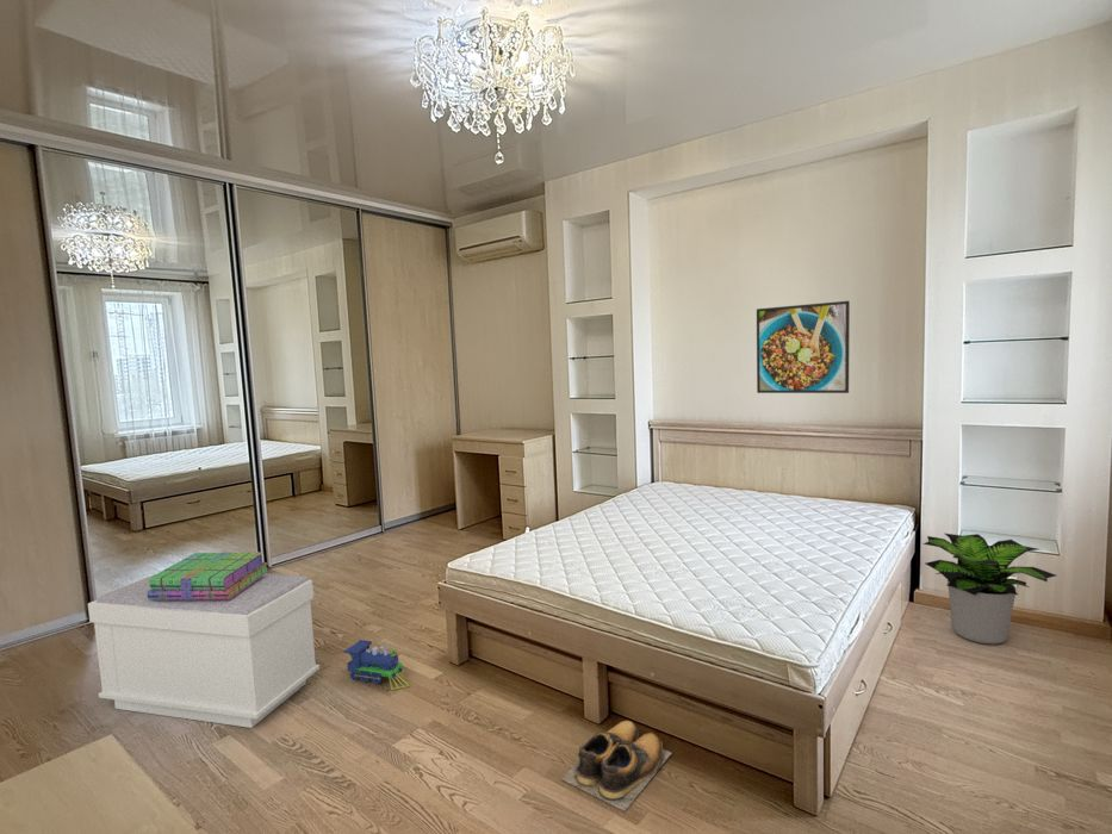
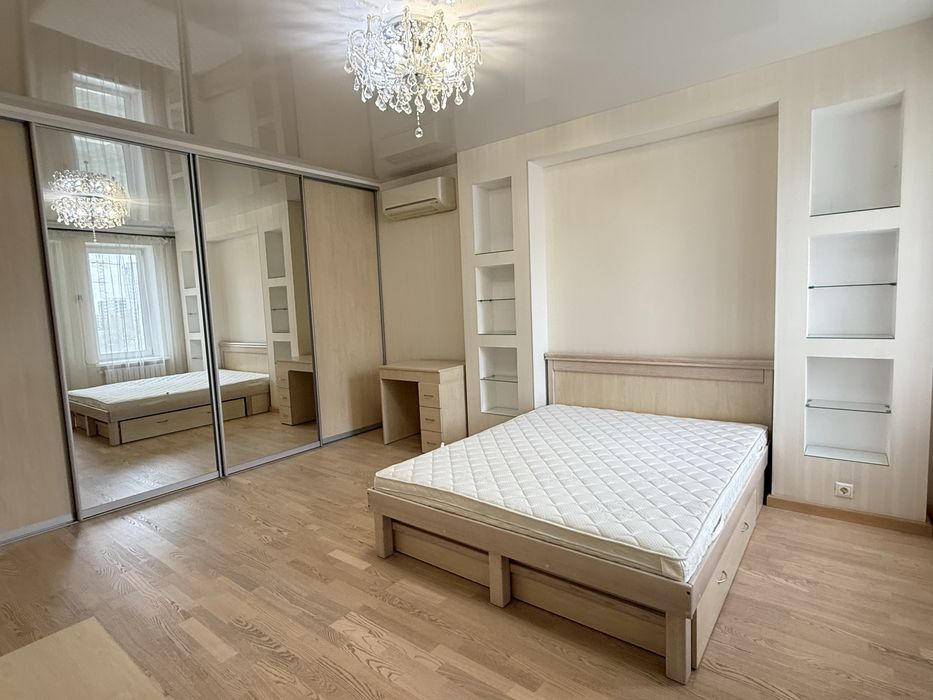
- bench (209, 639)
- stack of books (210, 575)
- shoes (617, 749)
- potted plant (986, 591)
- toy train (380, 662)
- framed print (800, 349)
